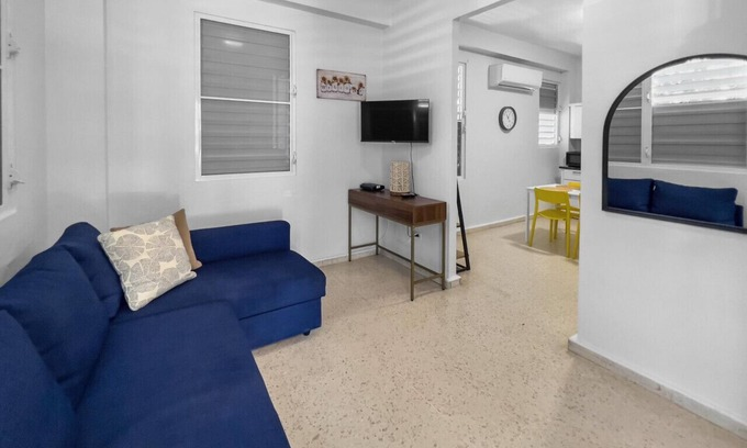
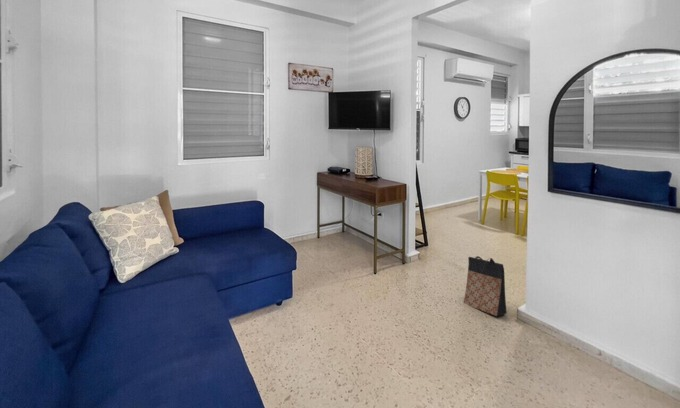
+ bag (484, 282)
